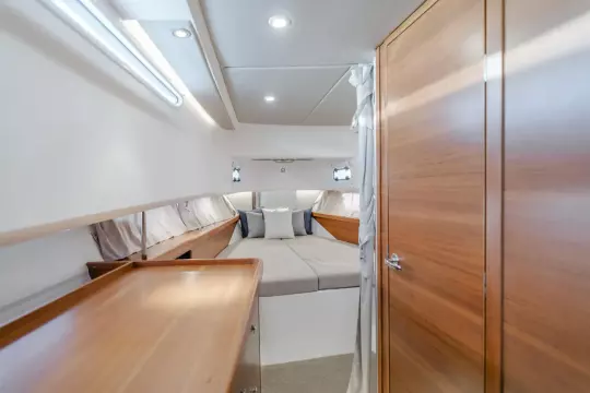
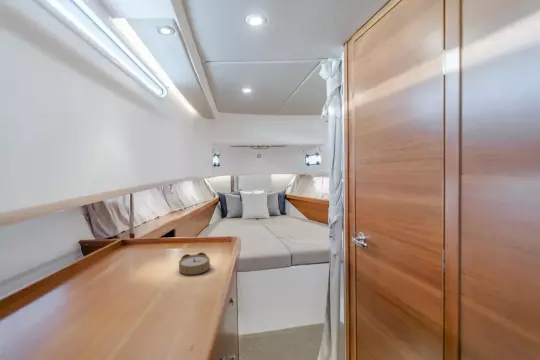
+ alarm clock (194, 261)
